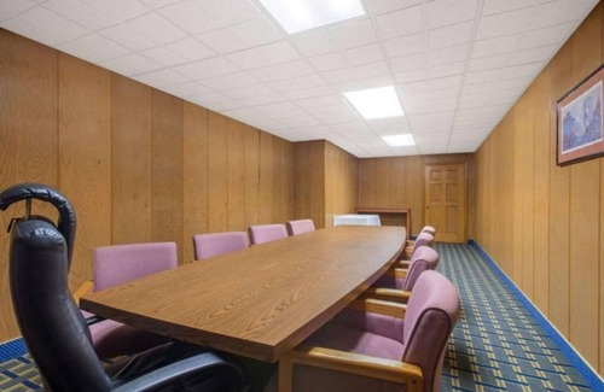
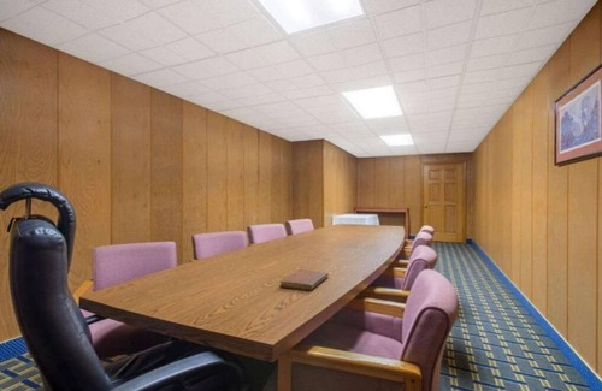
+ notebook (305, 278)
